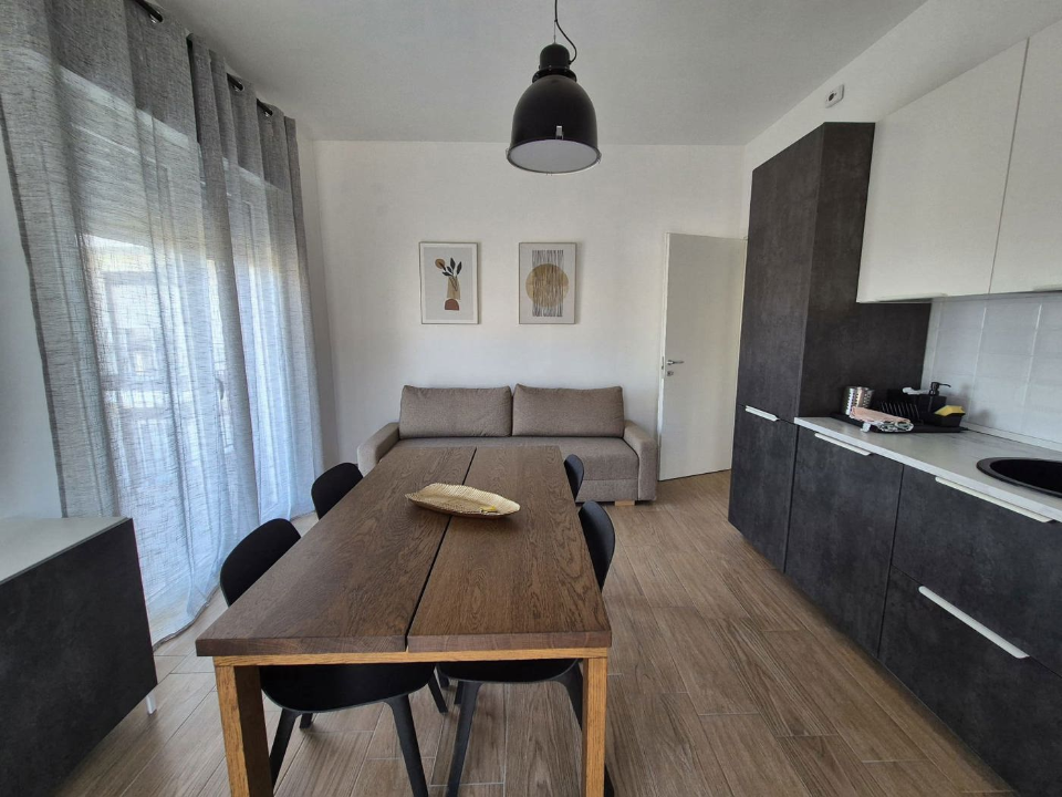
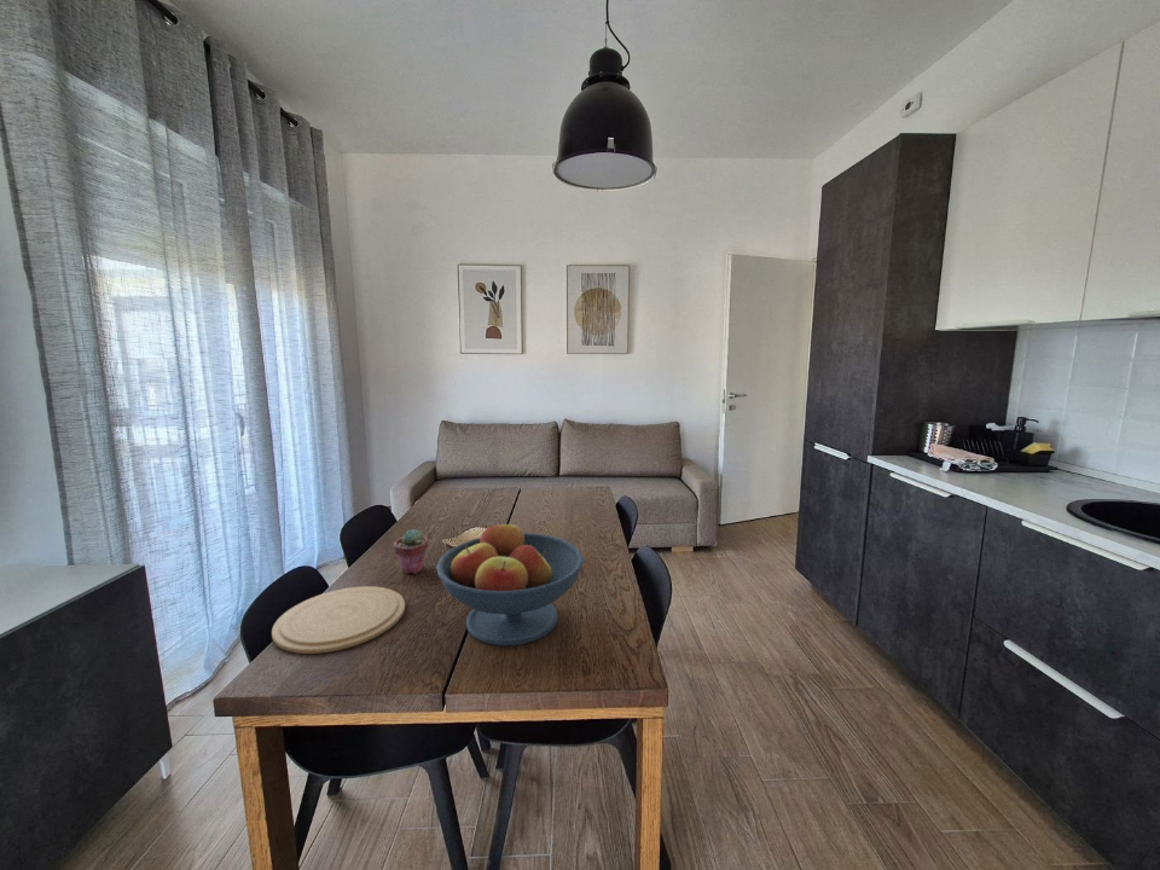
+ fruit bowl (511, 578)
+ potted succulent (411, 549)
+ plate (342, 614)
